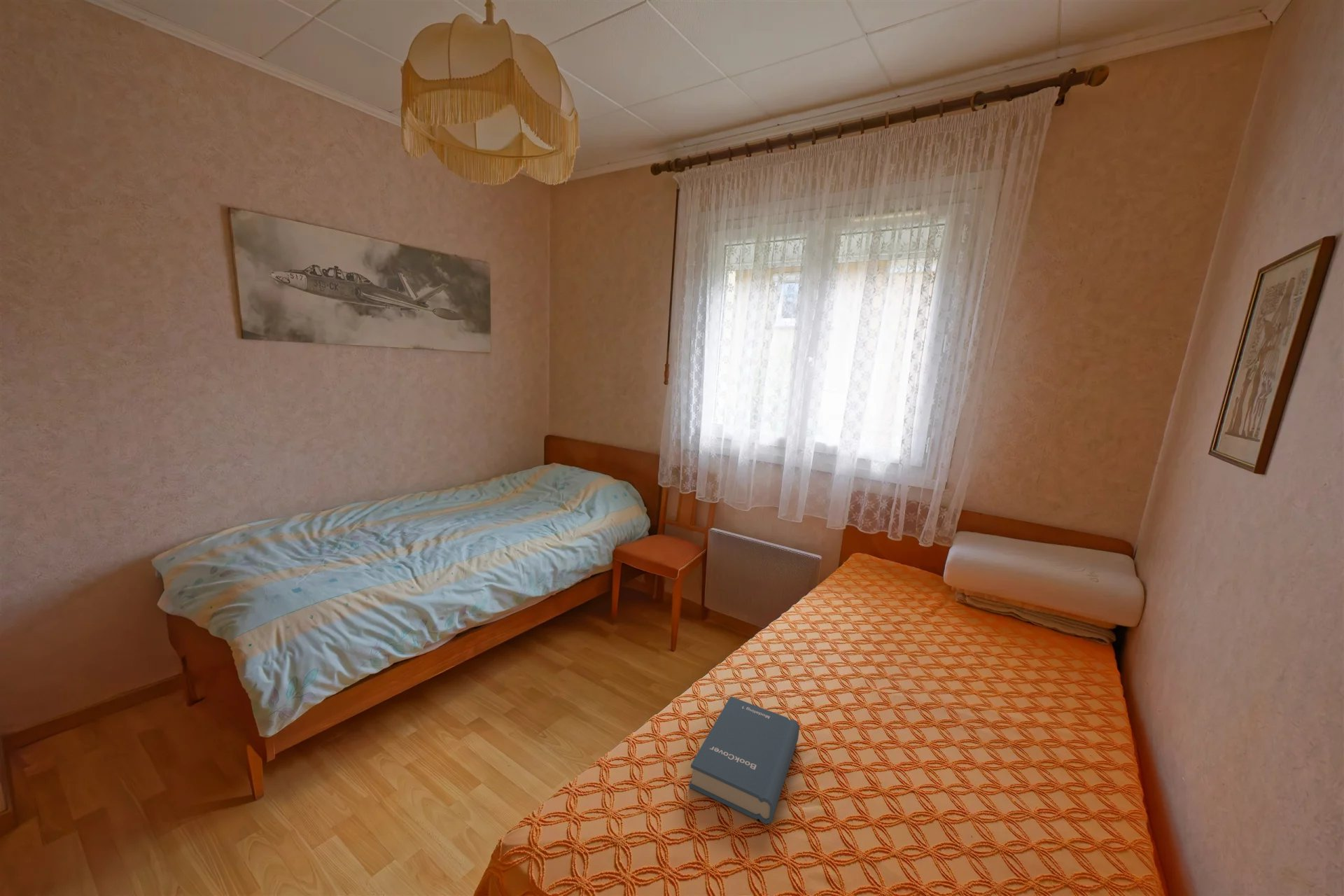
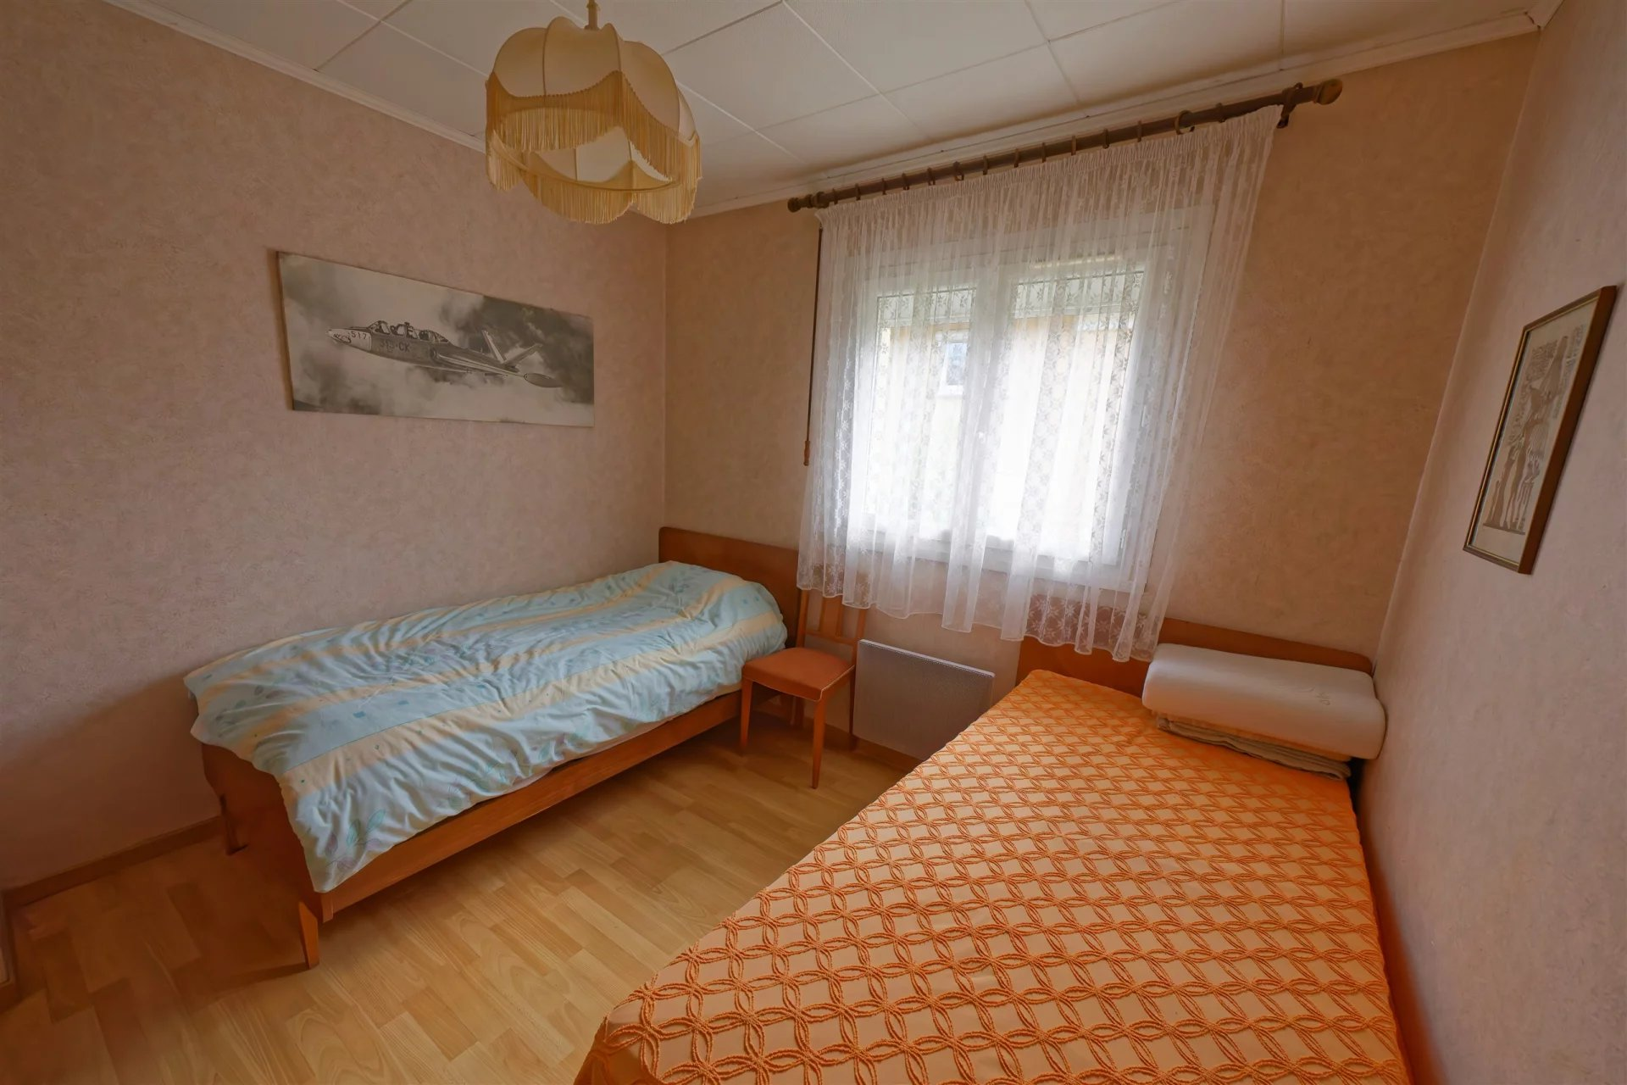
- hardback book (748, 752)
